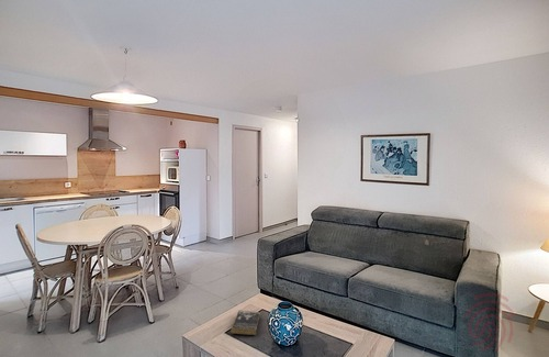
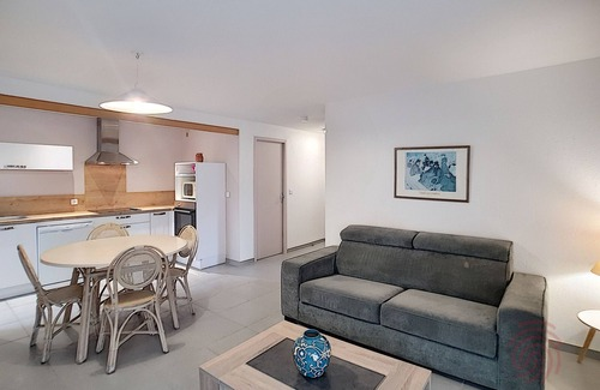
- book (246, 321)
